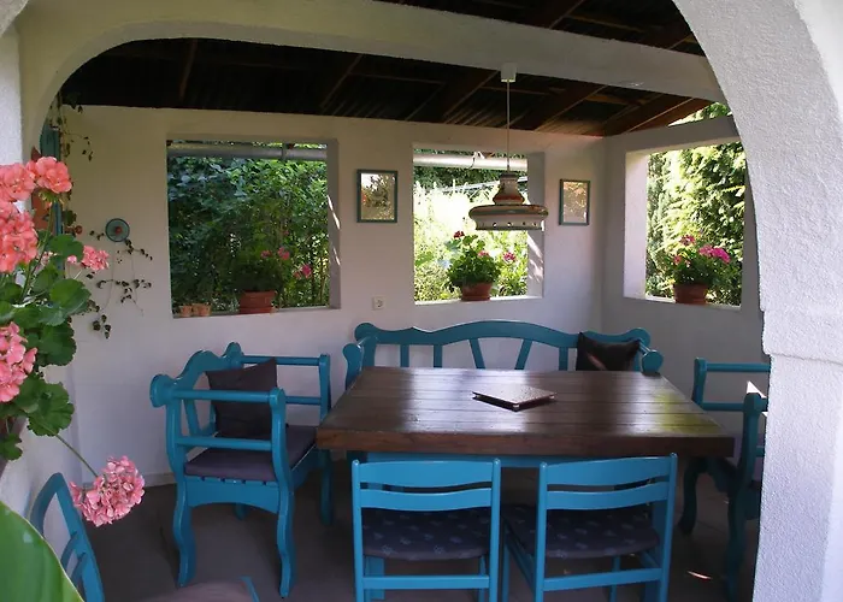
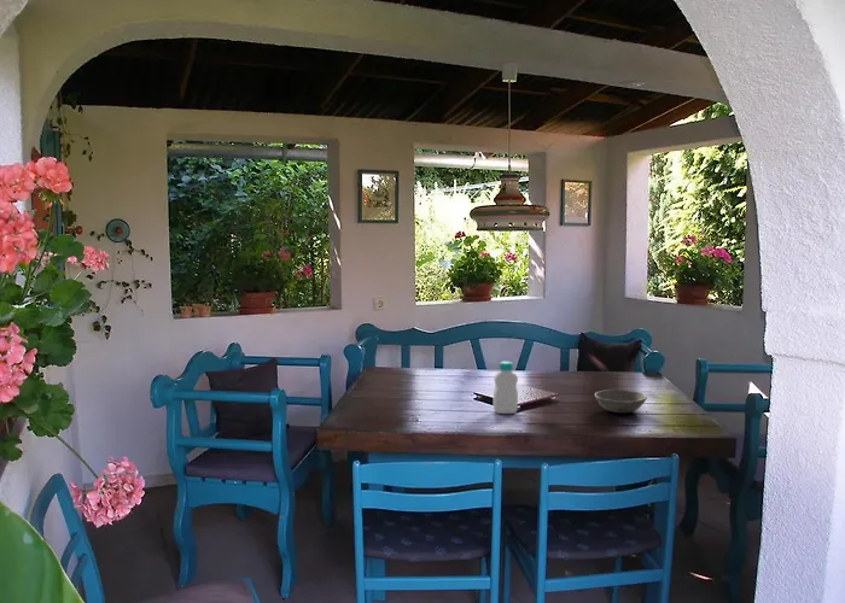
+ bottle (505, 387)
+ soup bowl (619, 402)
